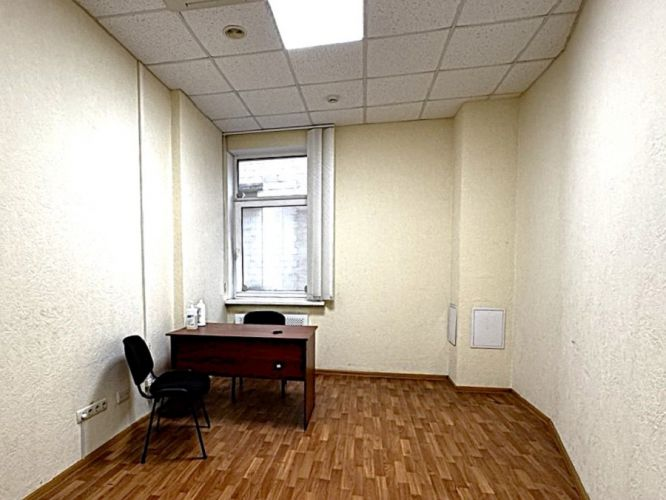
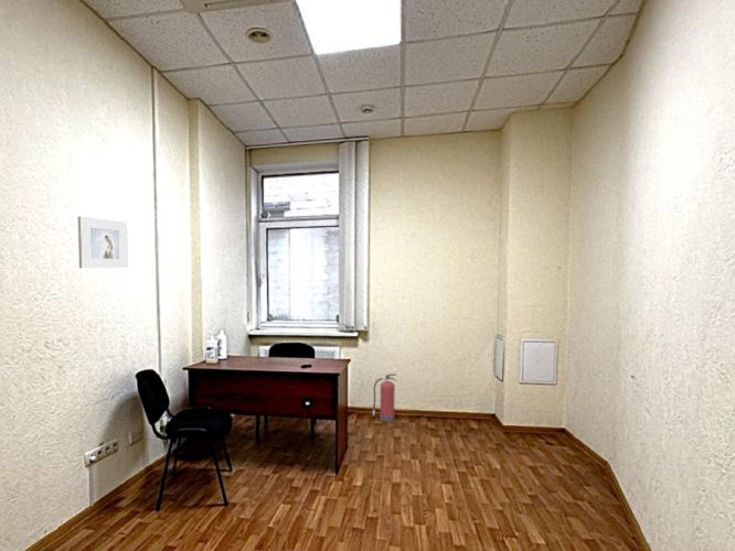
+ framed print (105, 244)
+ fire extinguisher (384, 396)
